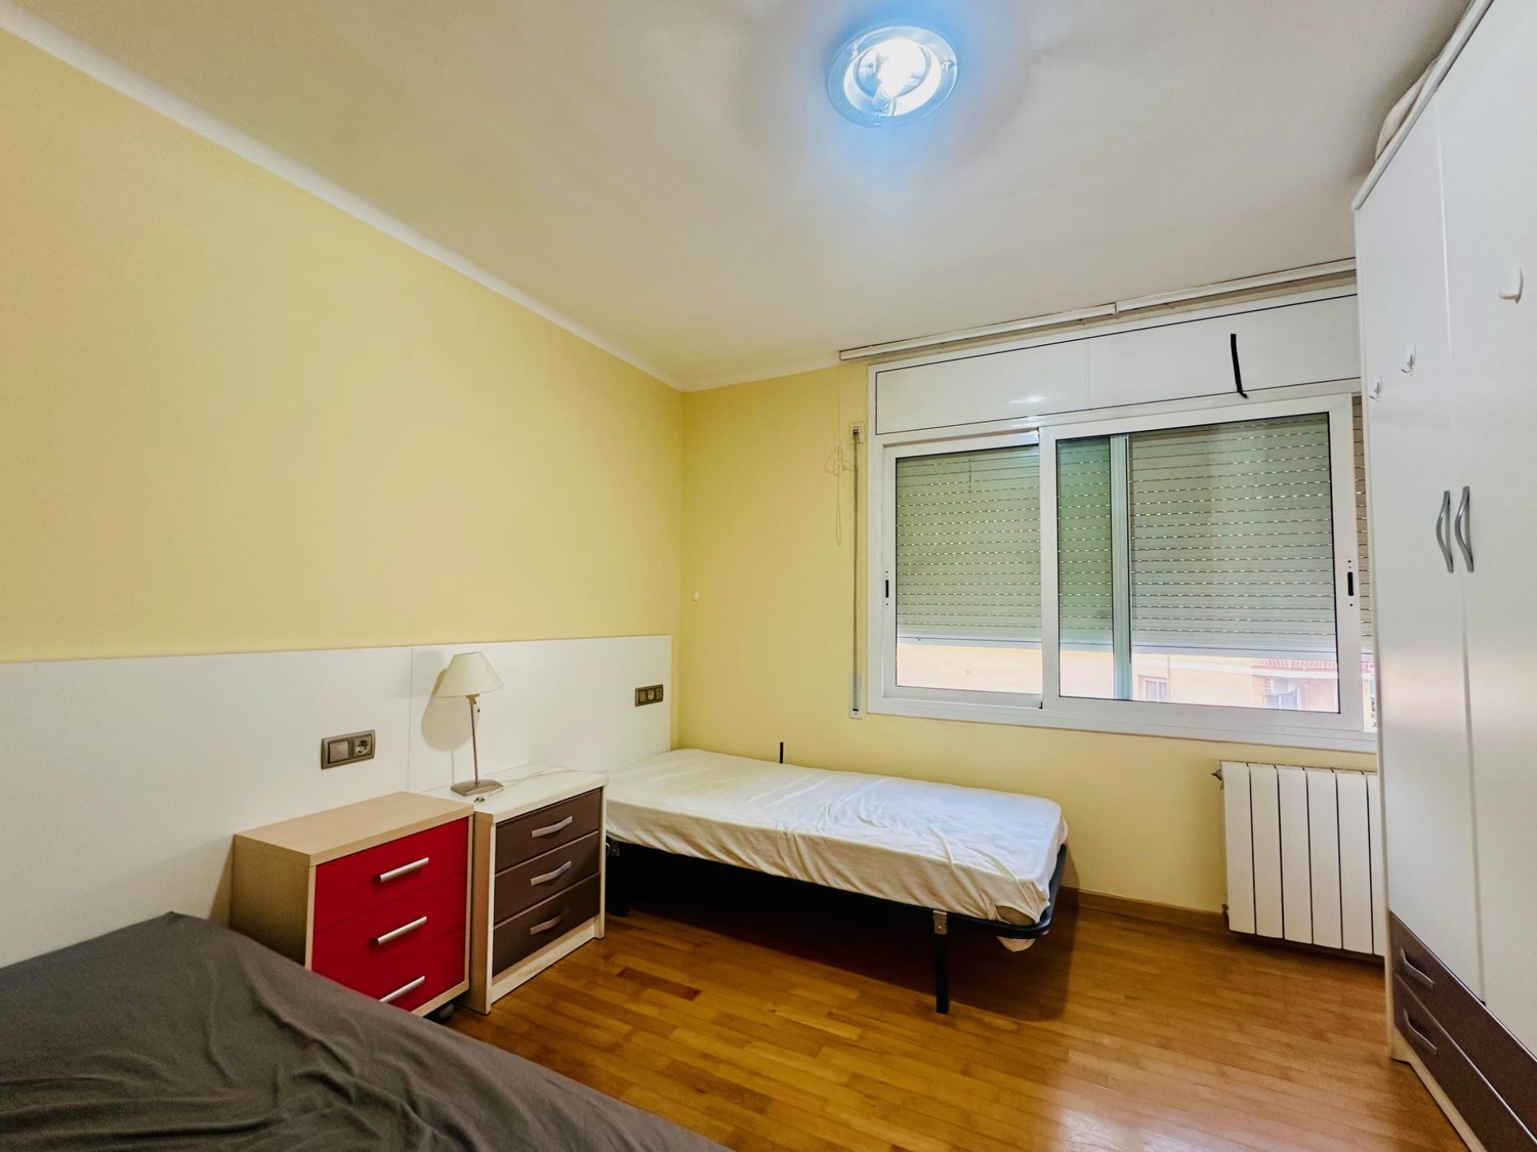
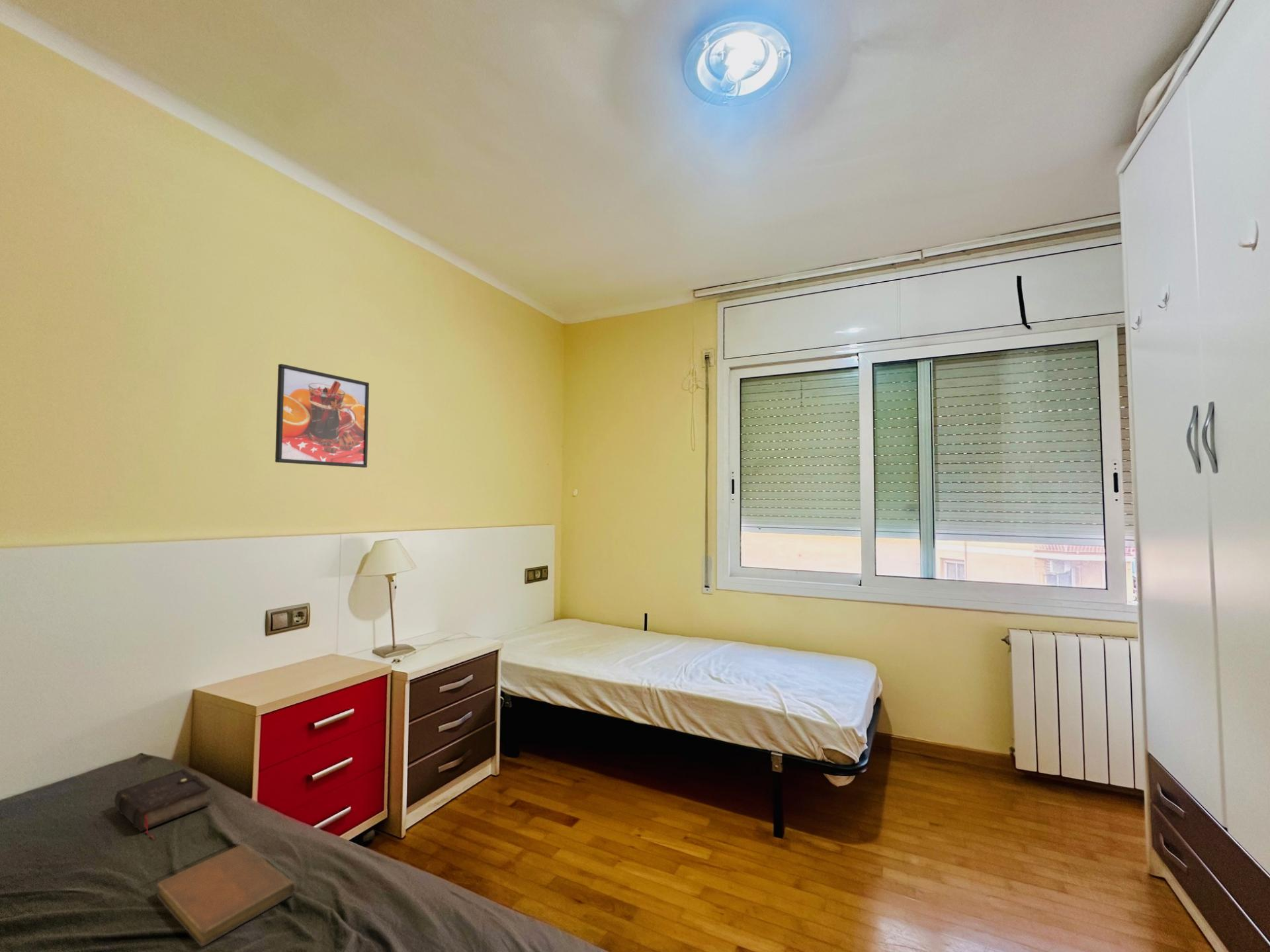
+ notebook (226, 888)
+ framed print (325, 419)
+ book (168, 801)
